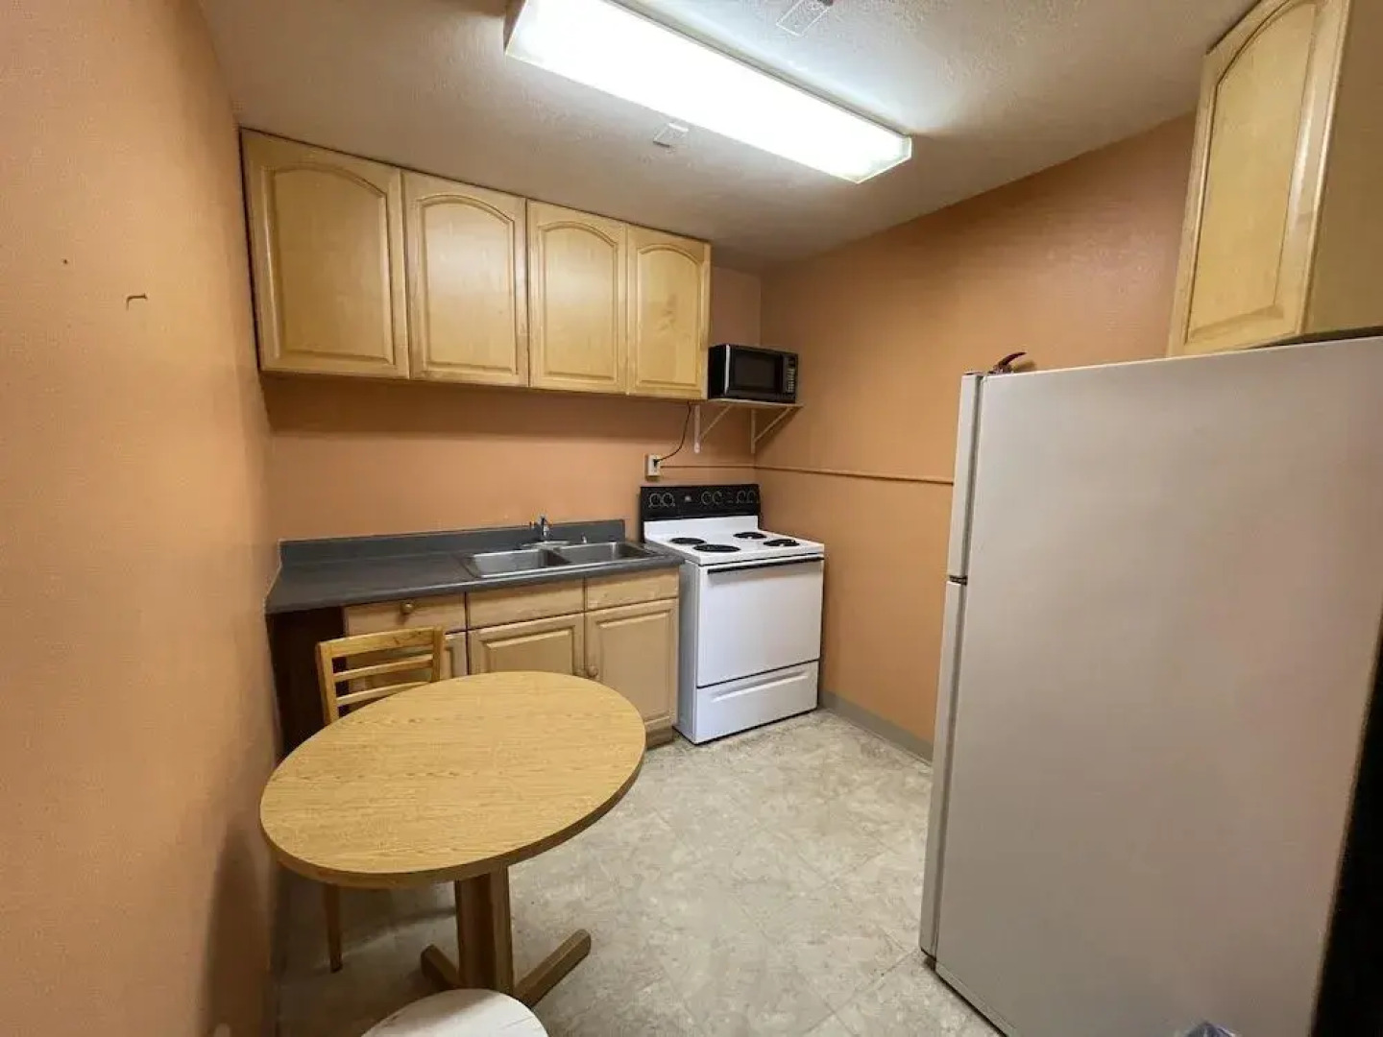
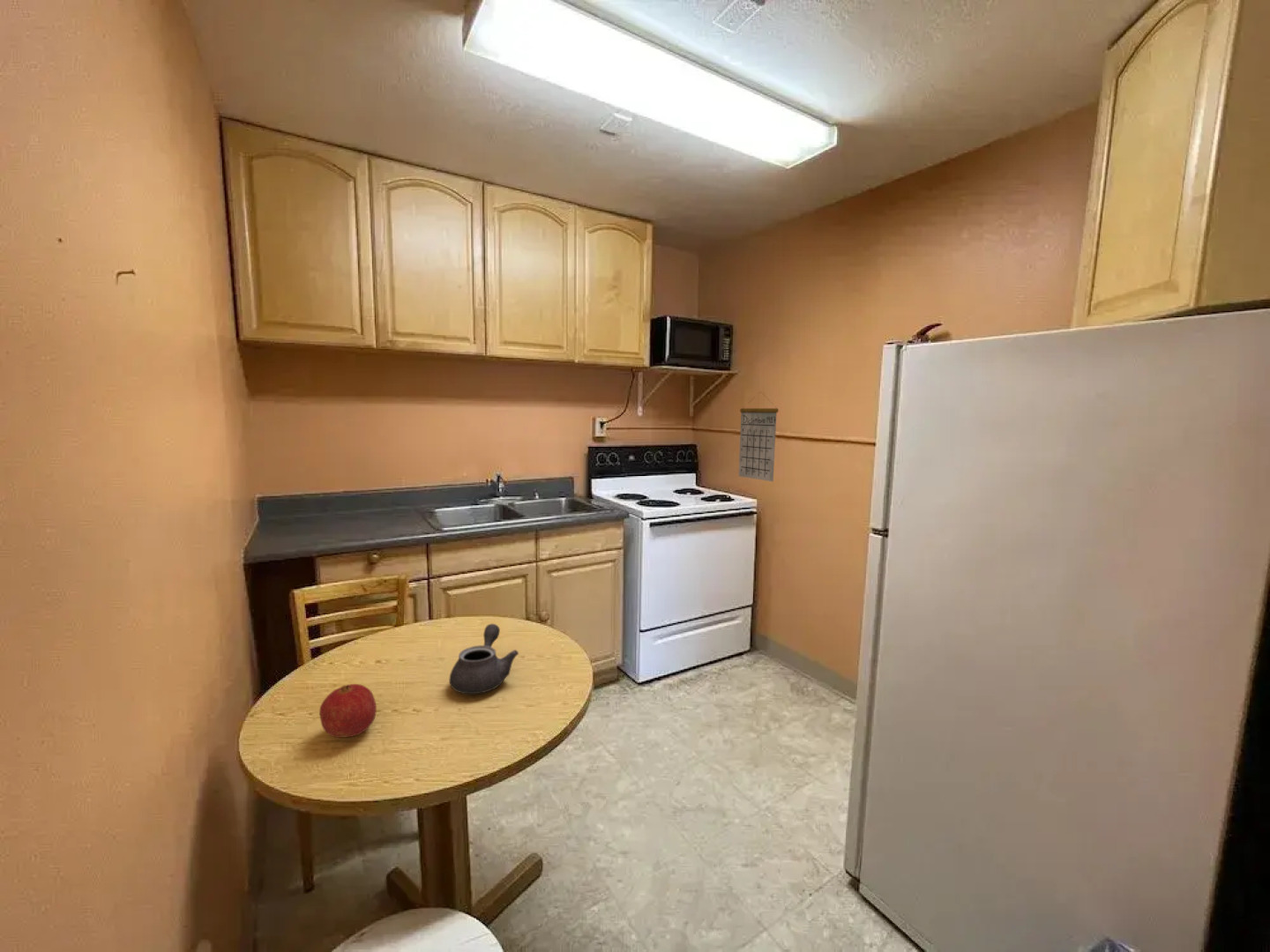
+ fruit (348, 709)
+ calendar (757, 435)
+ teapot (486, 657)
